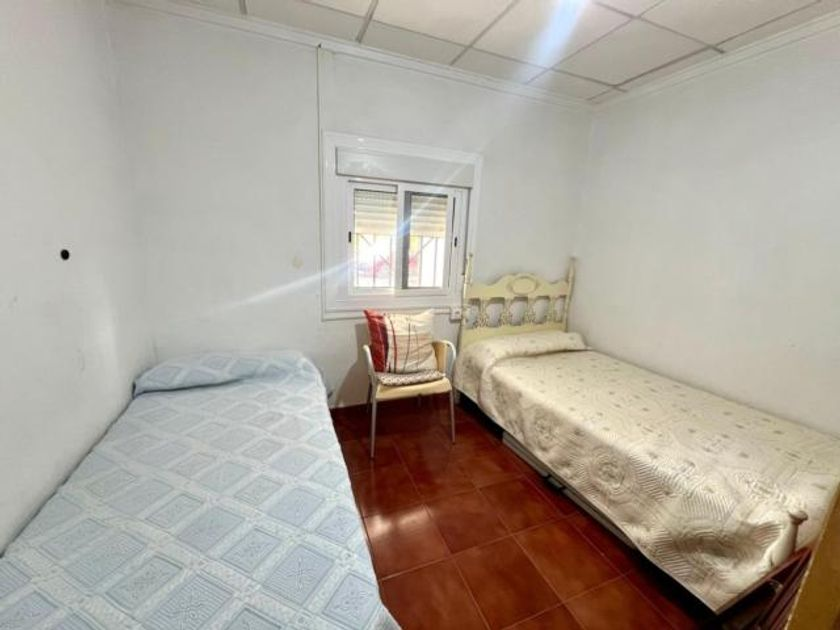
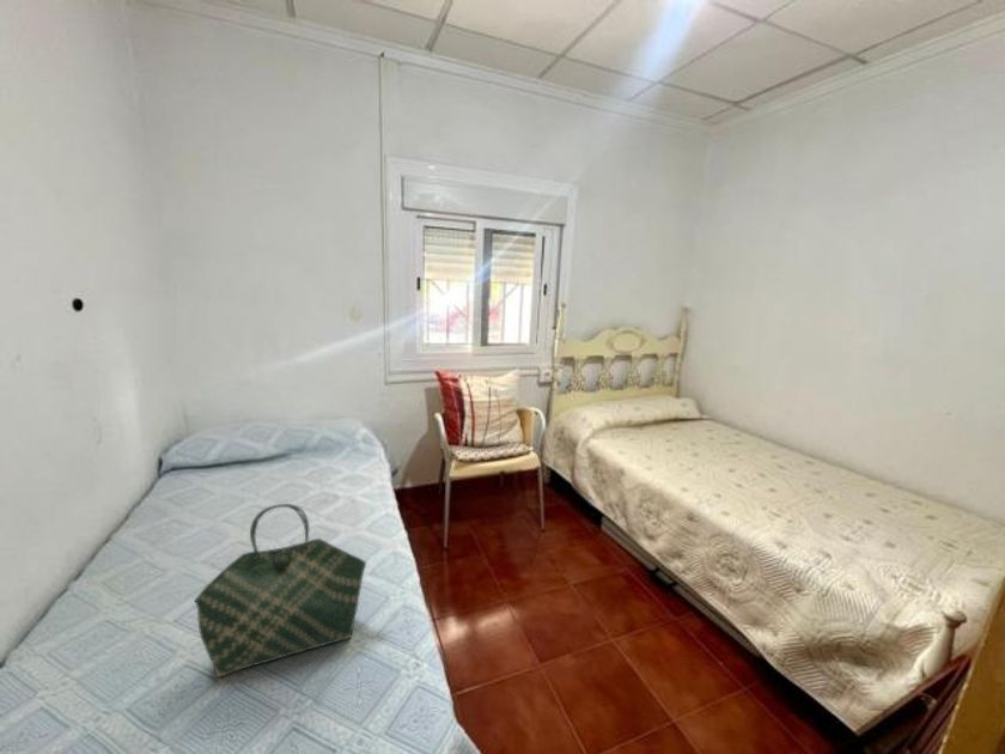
+ tote bag (286, 574)
